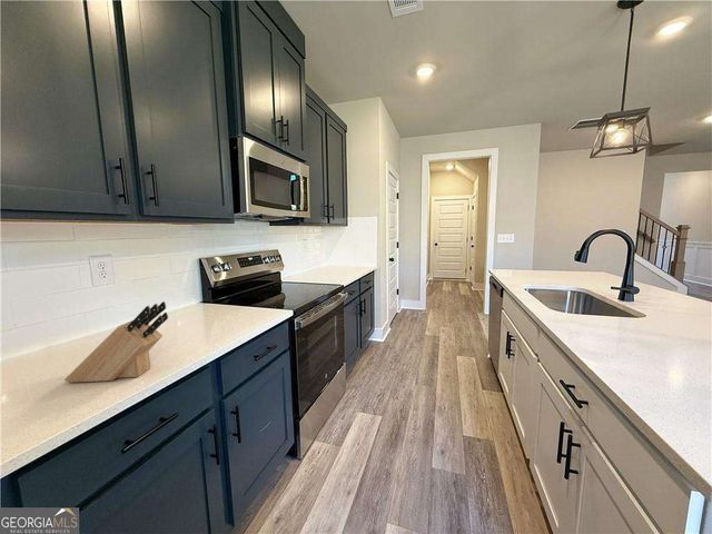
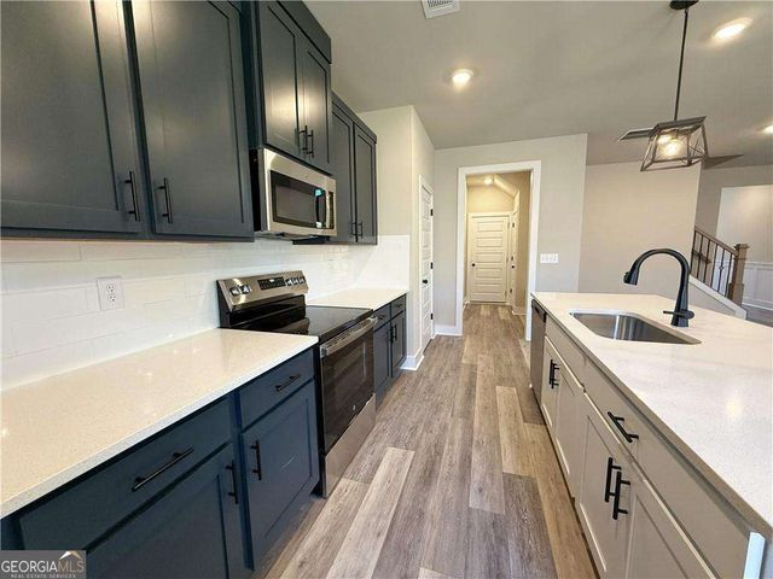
- knife block (120, 338)
